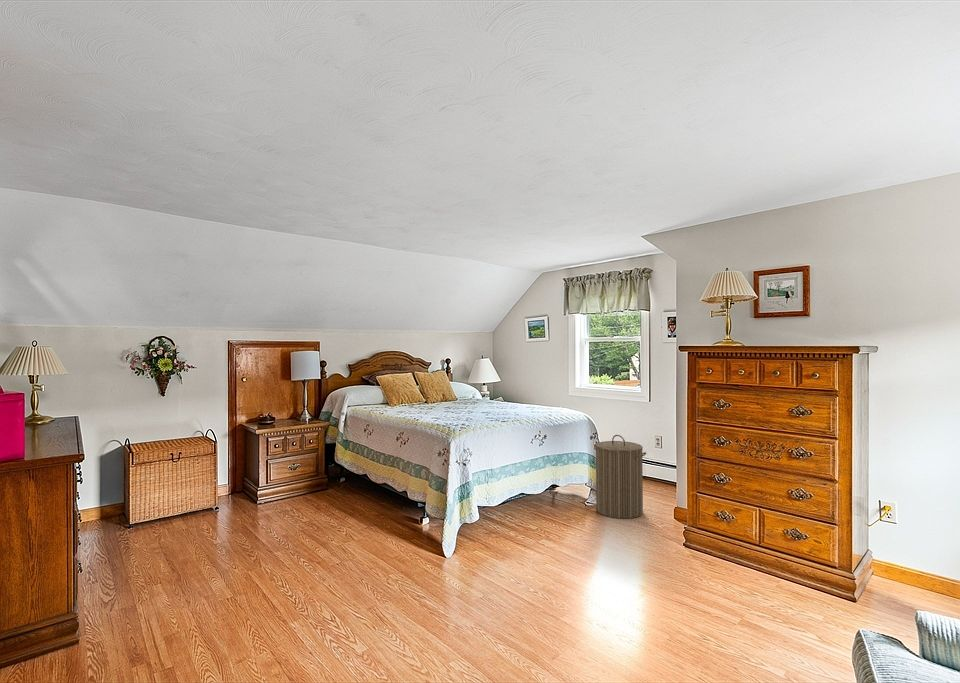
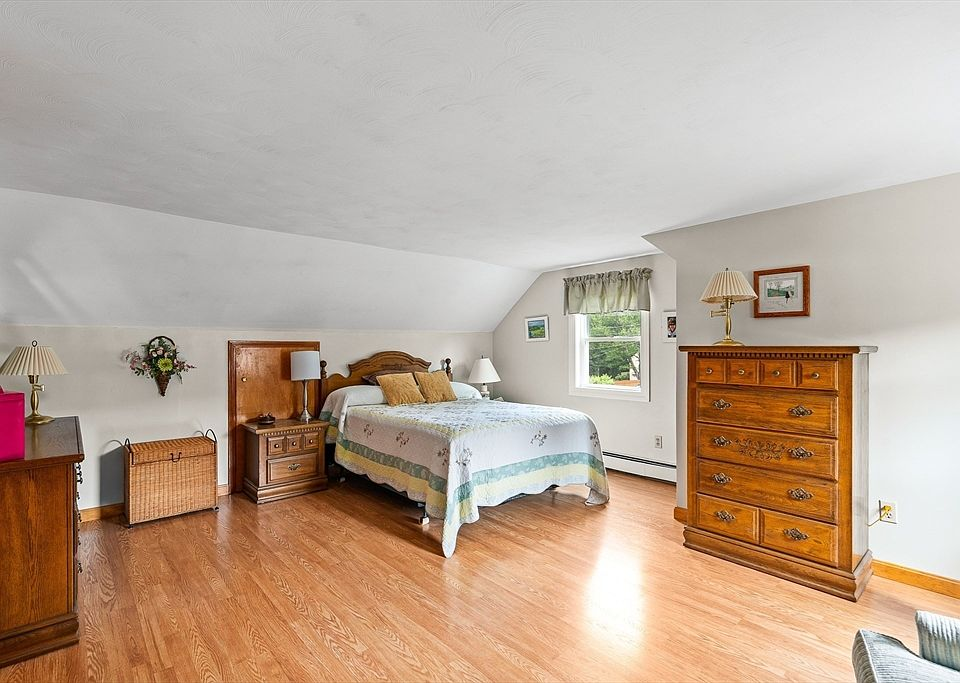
- laundry hamper (619, 473)
